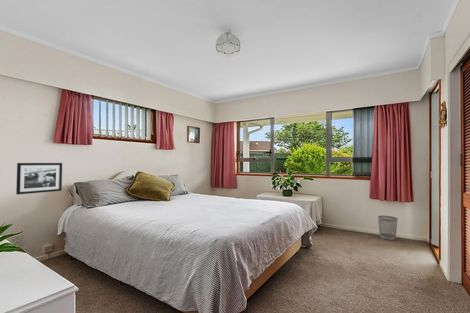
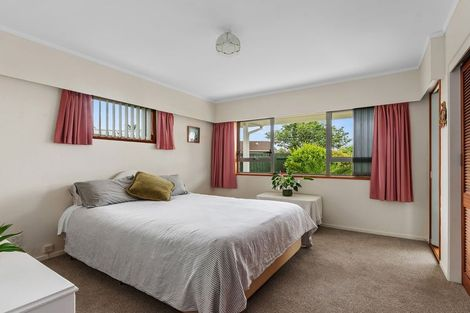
- wastebasket (387, 227)
- picture frame (40, 177)
